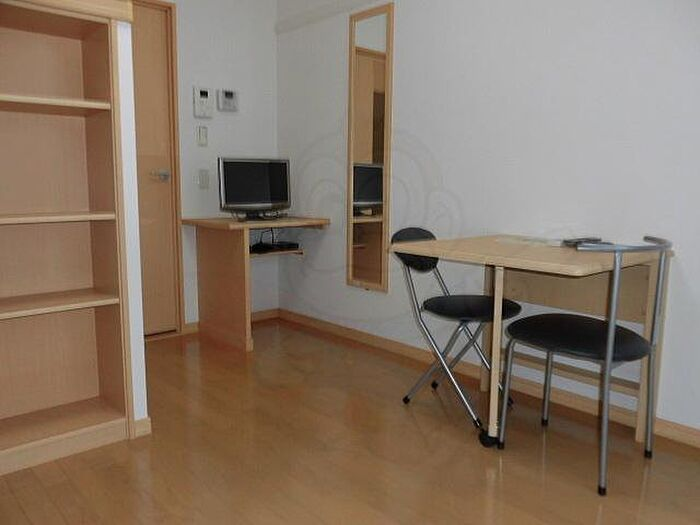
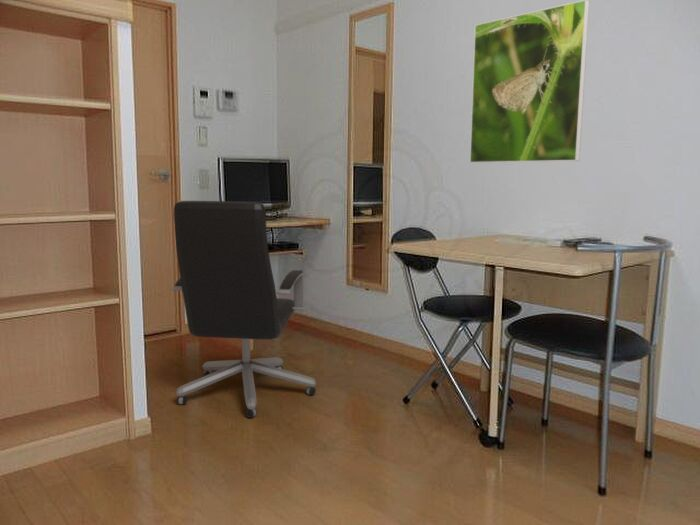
+ office chair (249, 298)
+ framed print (524, 89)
